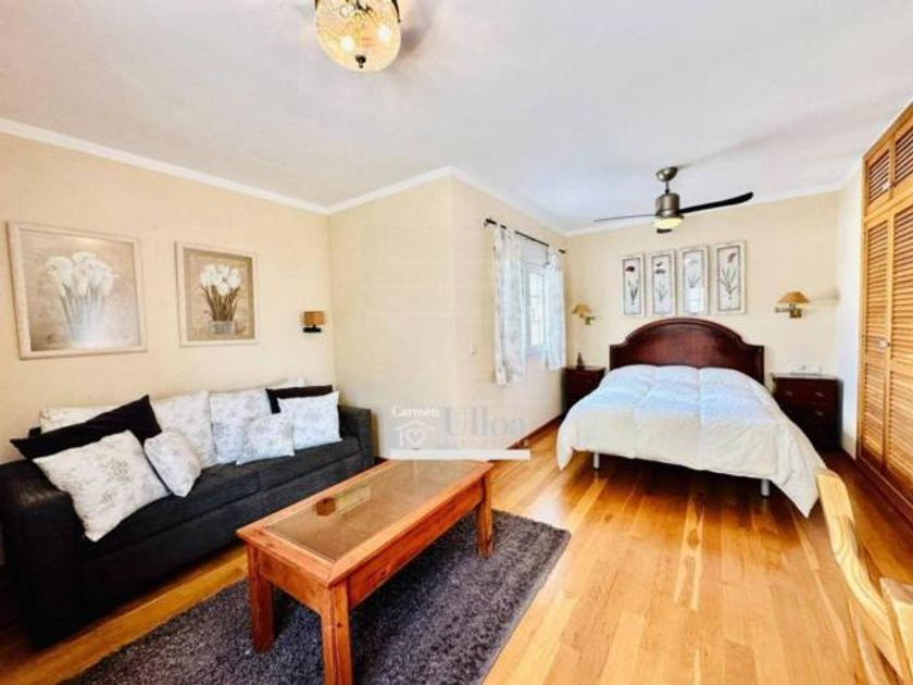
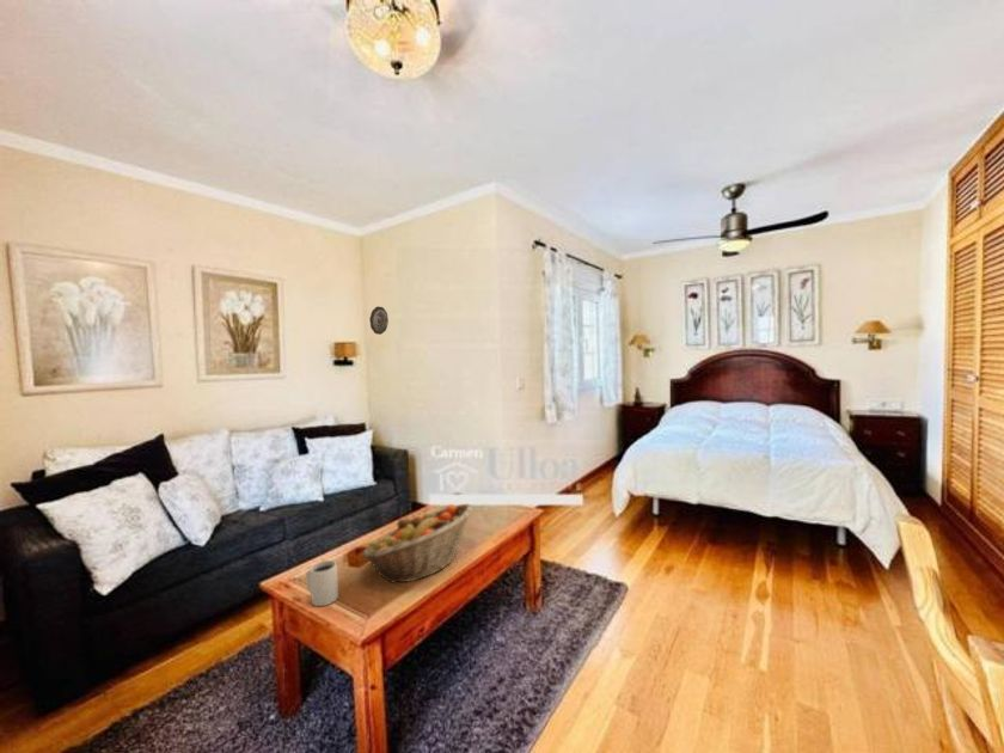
+ mug (320, 582)
+ fruit basket (421, 537)
+ decorative plate (379, 320)
